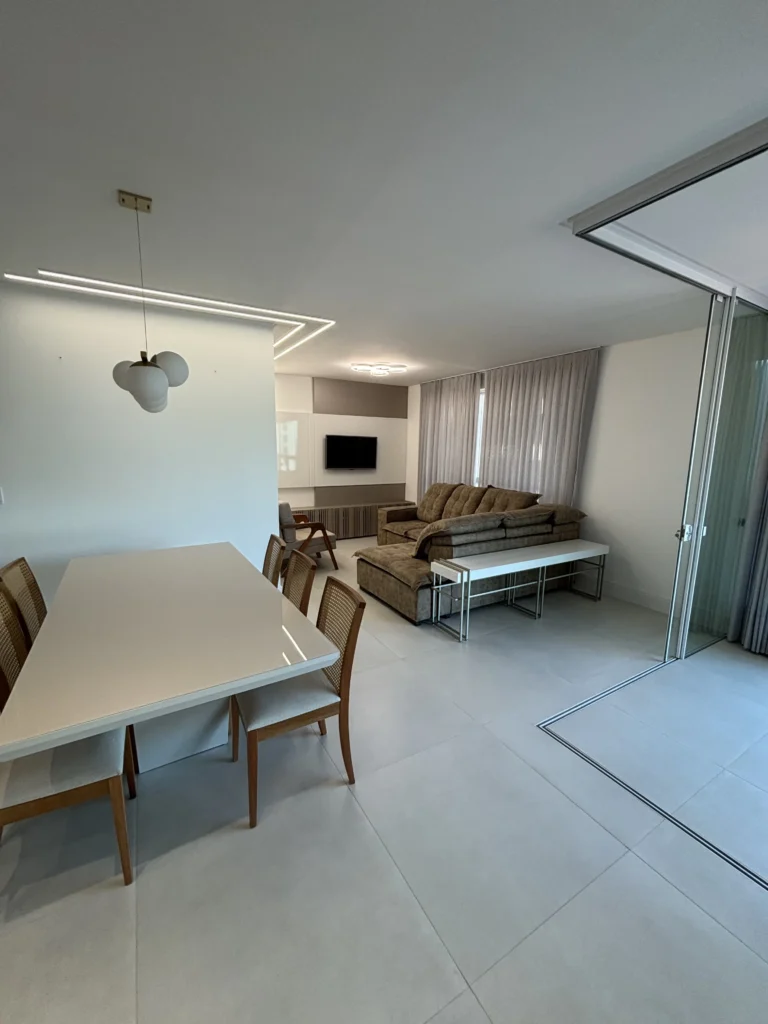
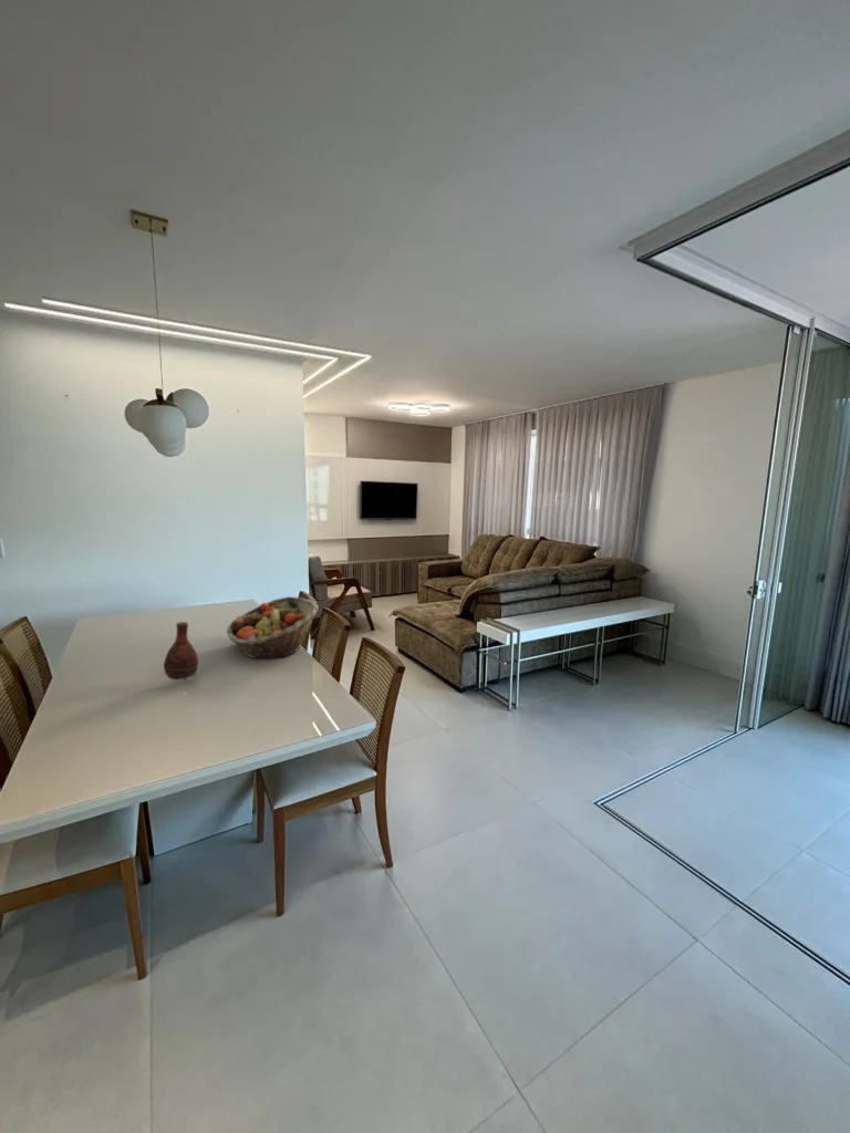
+ vase (184, 656)
+ fruit basket (273, 625)
